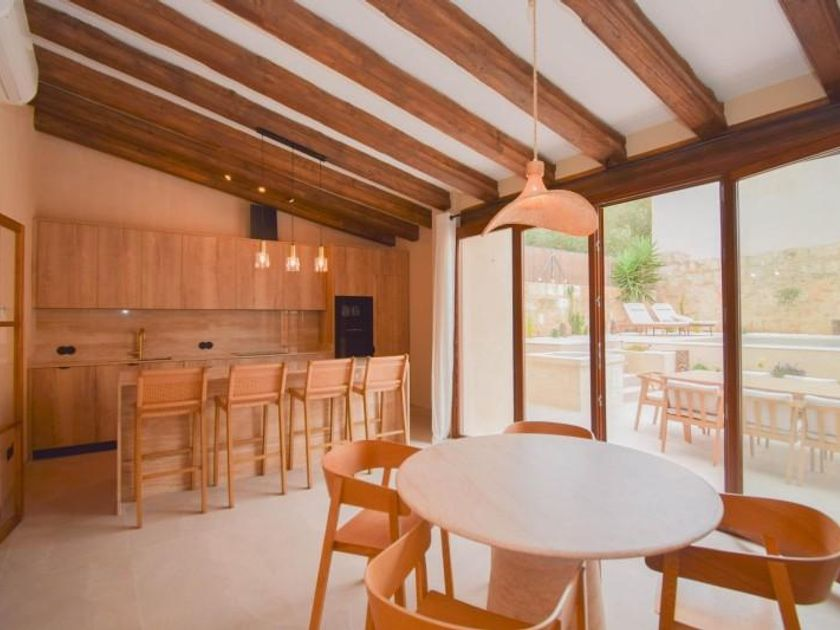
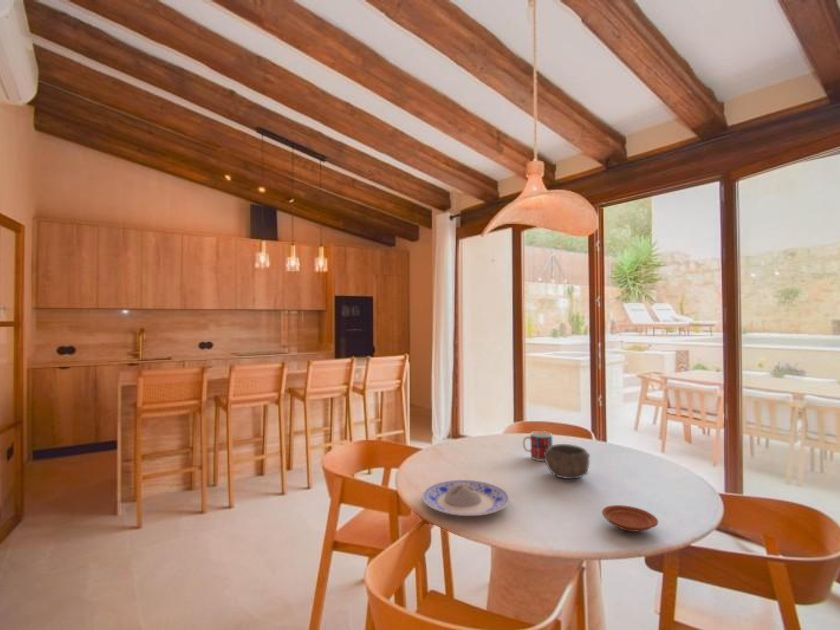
+ plate (465, 495)
+ mug (537, 445)
+ plate (629, 521)
+ bowl (567, 462)
